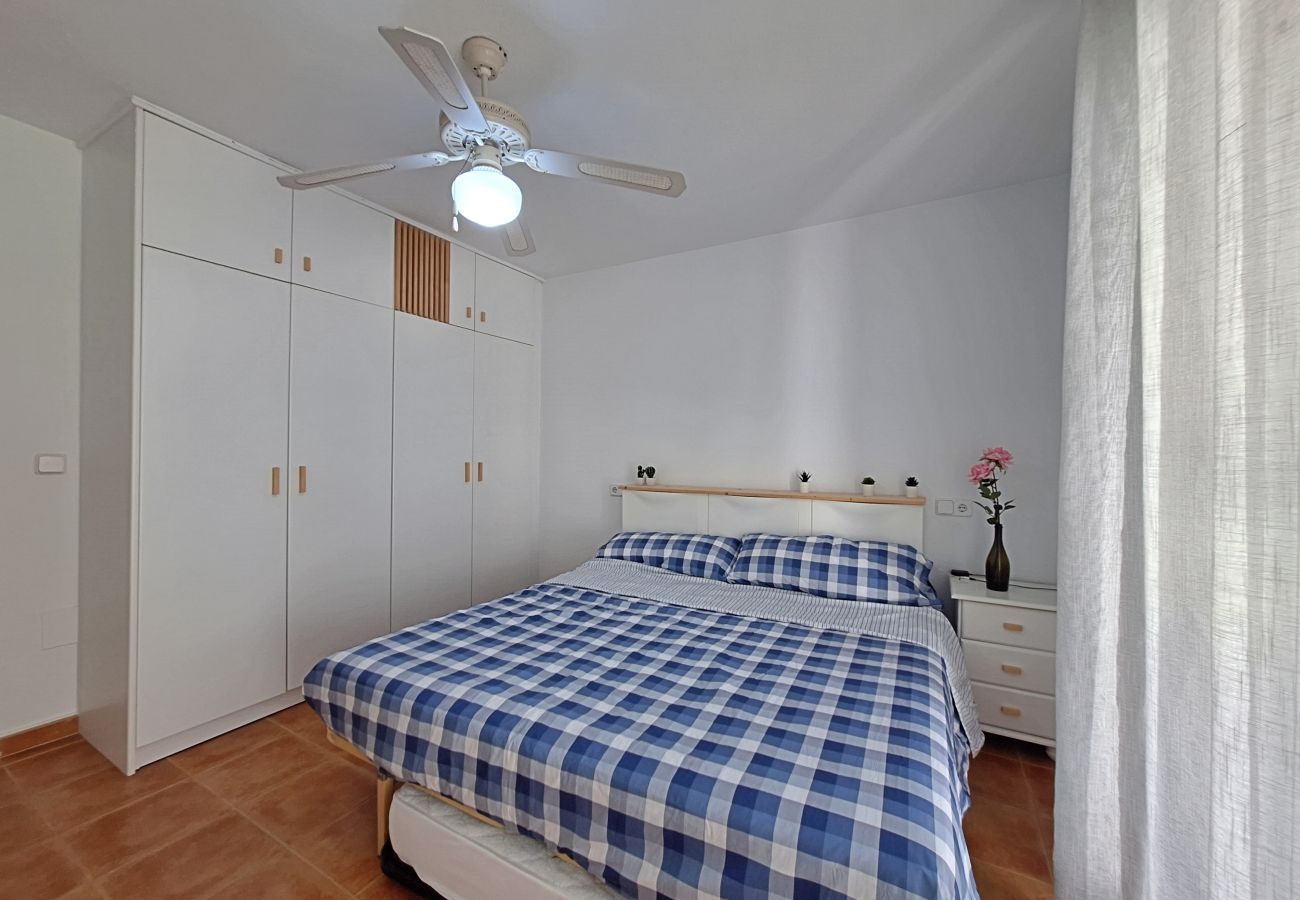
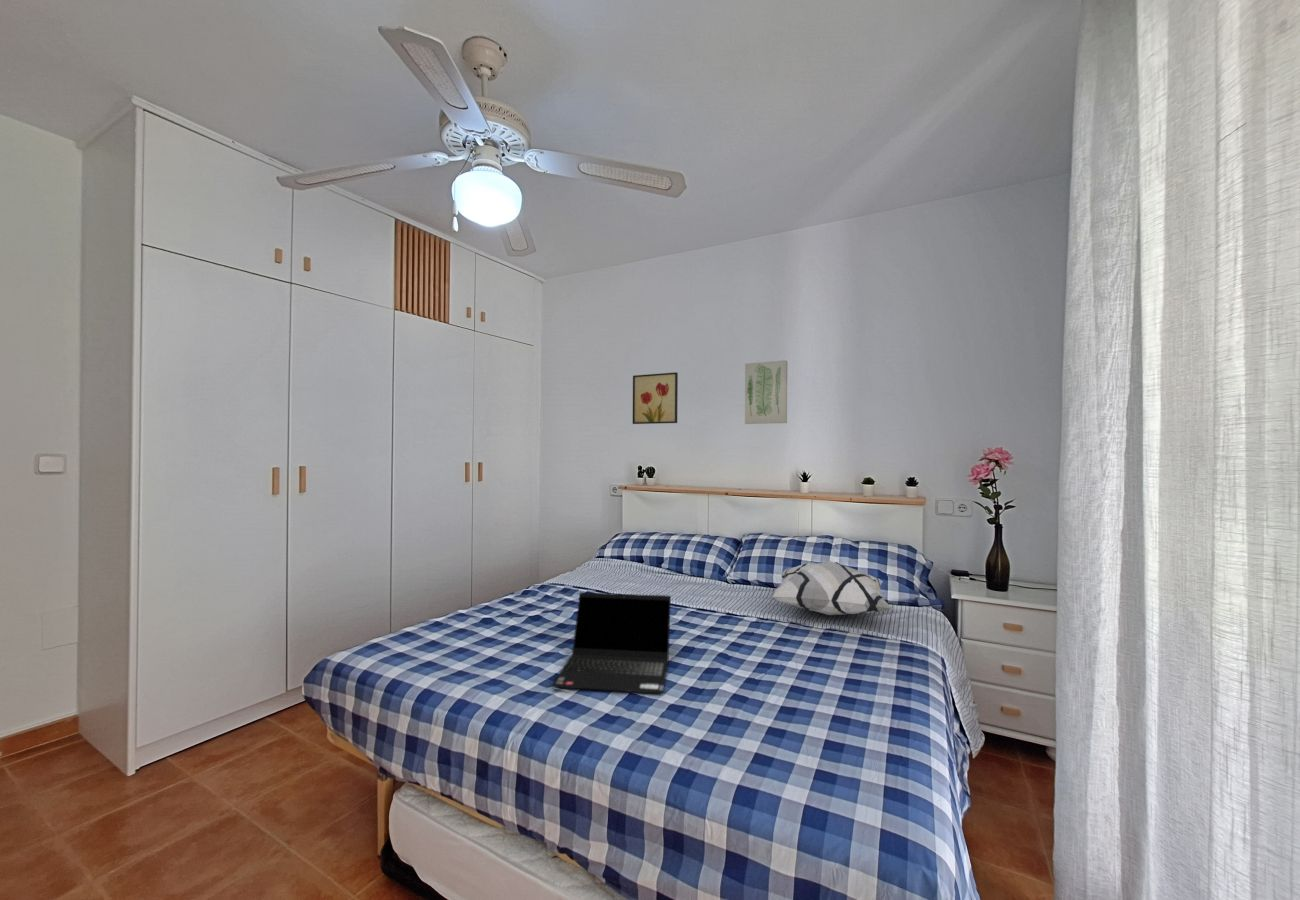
+ wall art (655, 398)
+ wall art (765, 392)
+ decorative pillow (829, 588)
+ laptop computer (616, 638)
